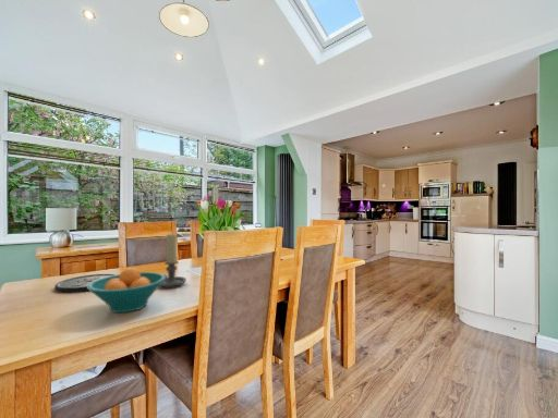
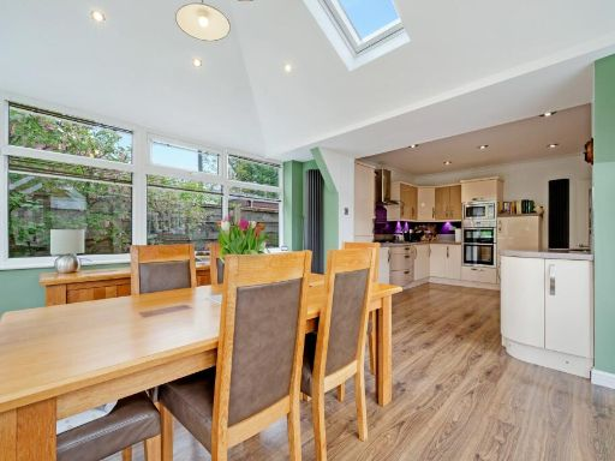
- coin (88, 282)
- candle holder (170, 258)
- fruit bowl (129, 287)
